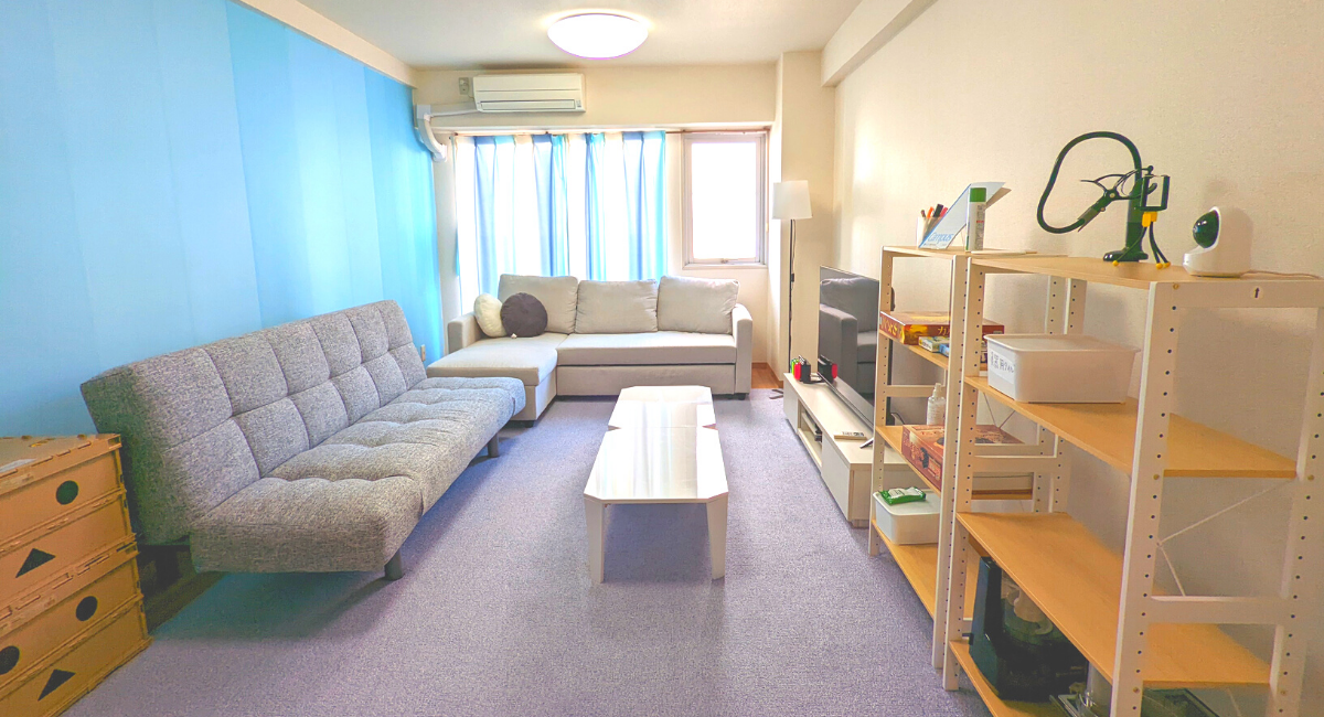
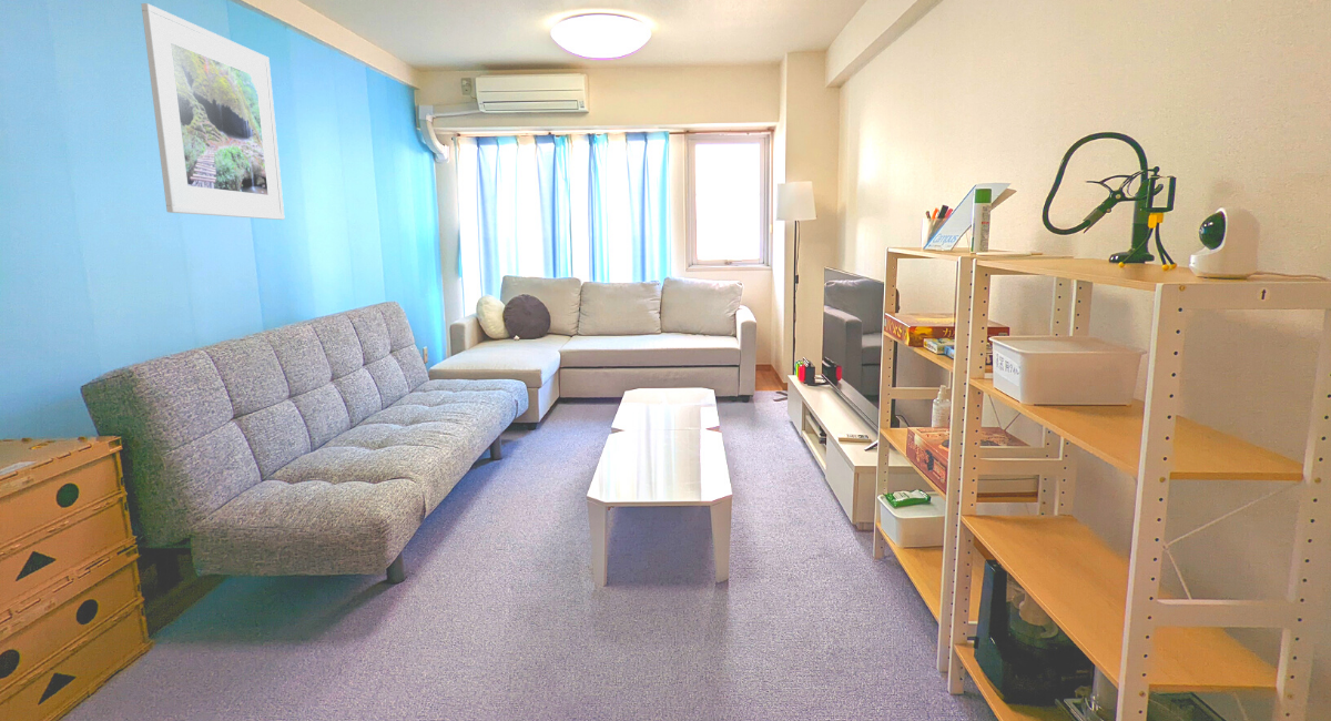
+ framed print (223, 126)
